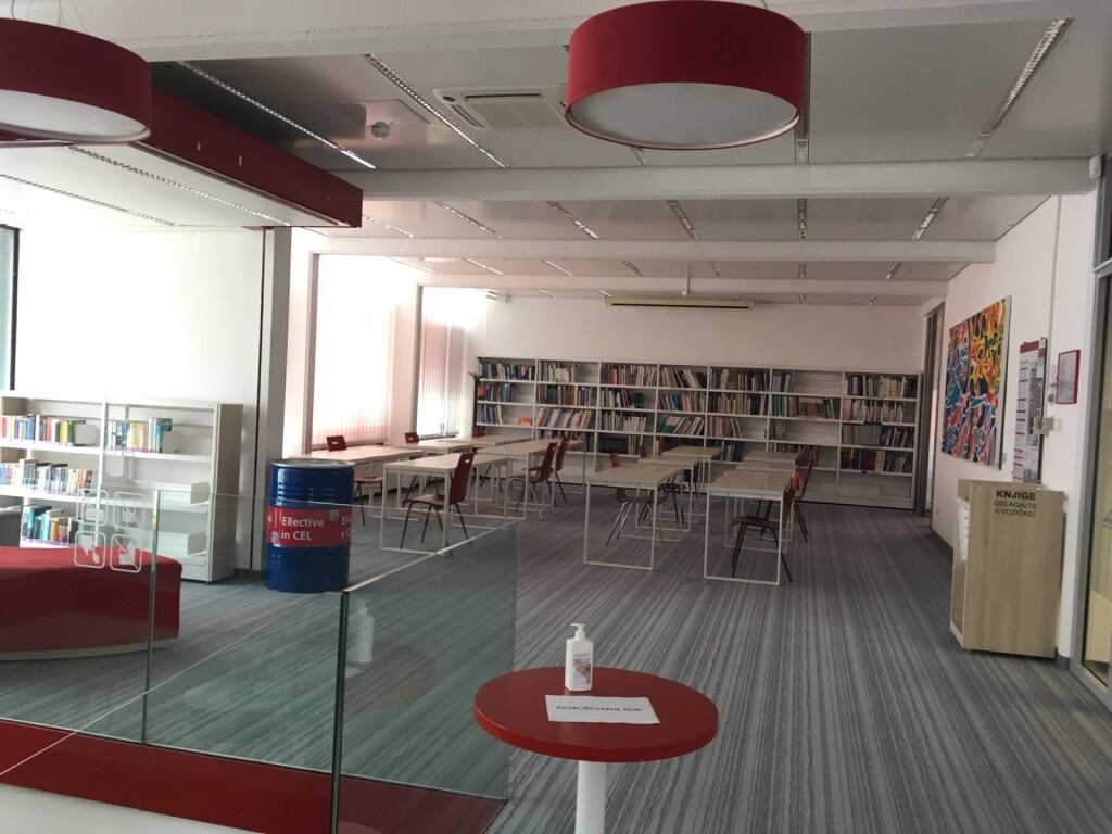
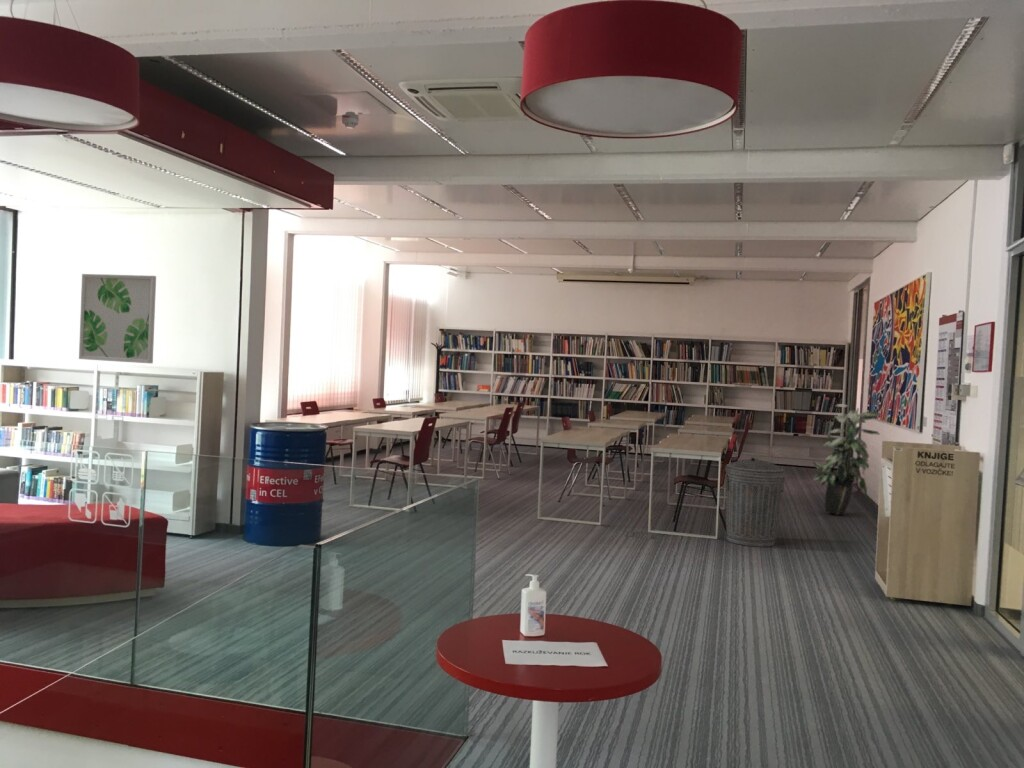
+ indoor plant (845, 459)
+ wall art (117, 318)
+ trash can (753, 499)
